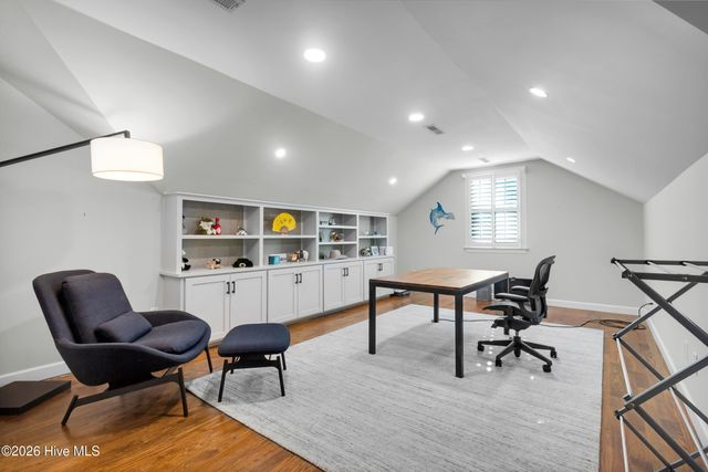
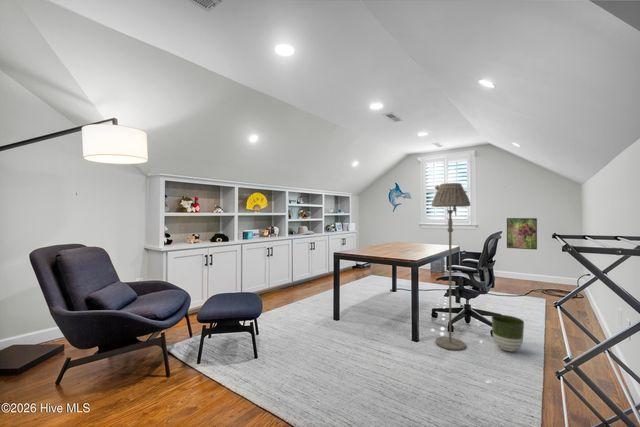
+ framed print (521, 233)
+ floor lamp (450, 263)
+ planter (507, 334)
